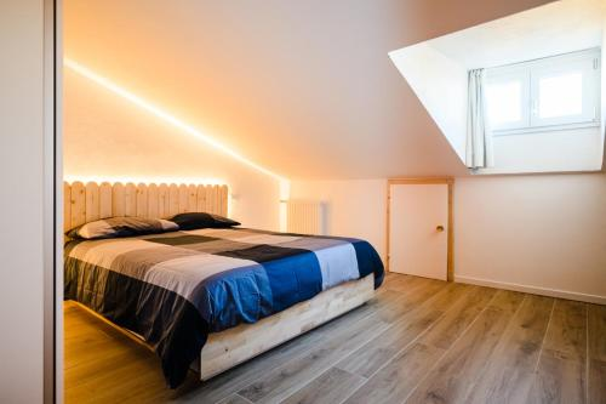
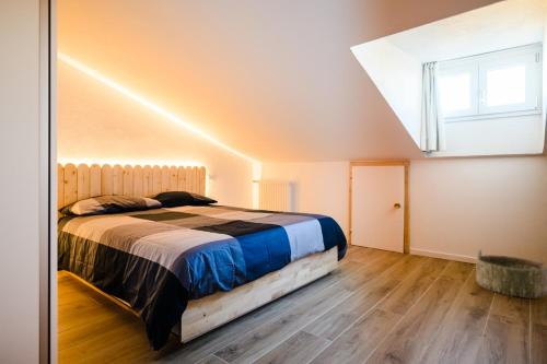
+ basket (510, 270)
